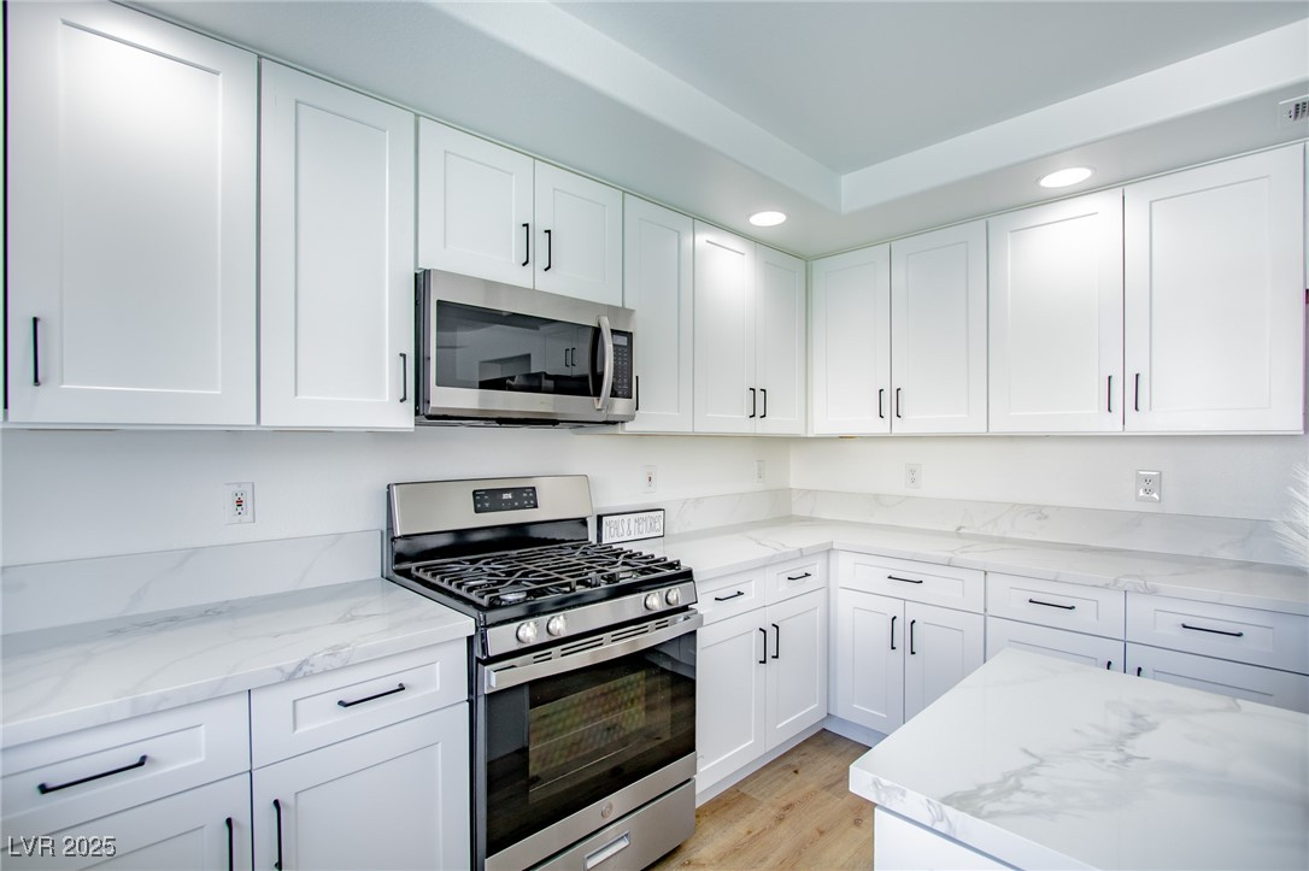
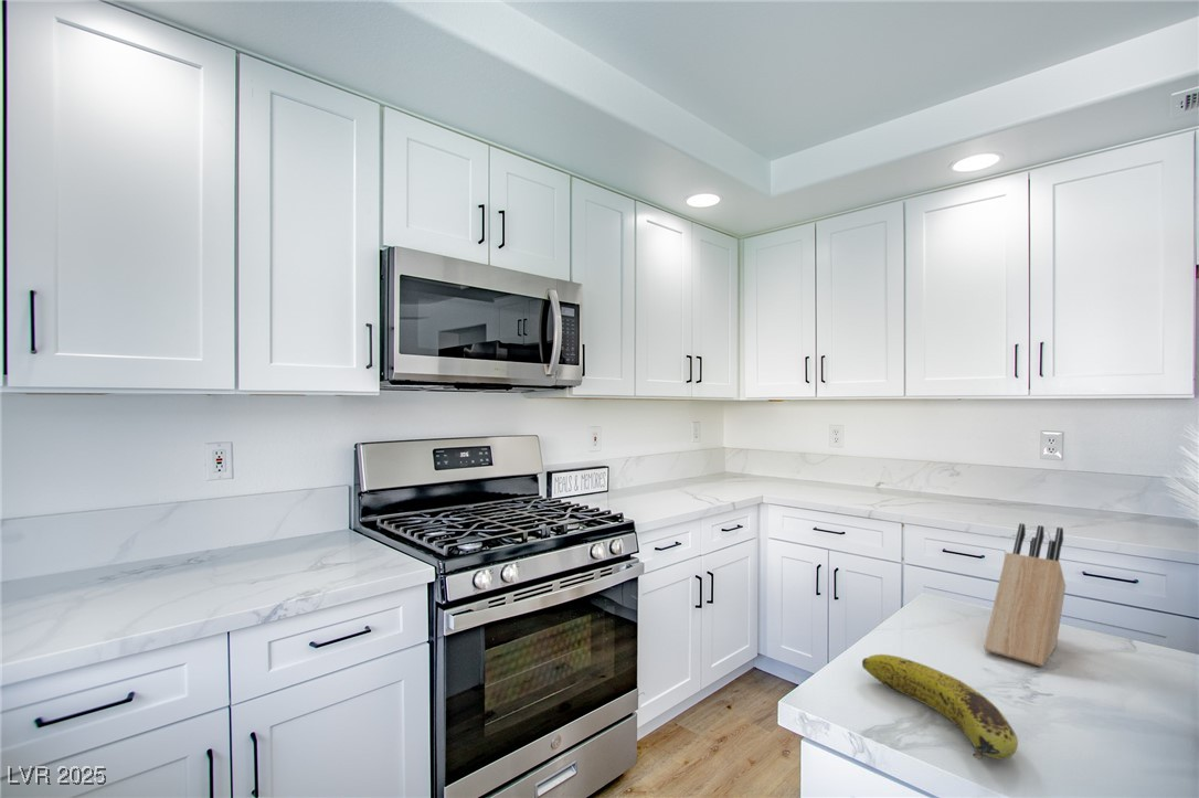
+ knife block (1028, 586)
+ fruit (923, 701)
